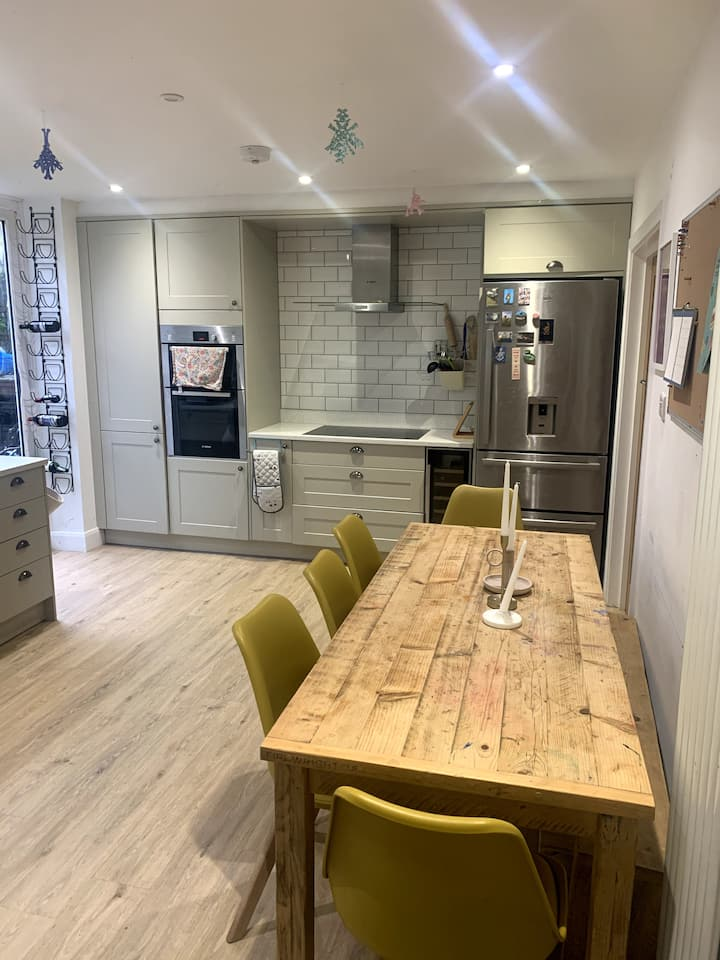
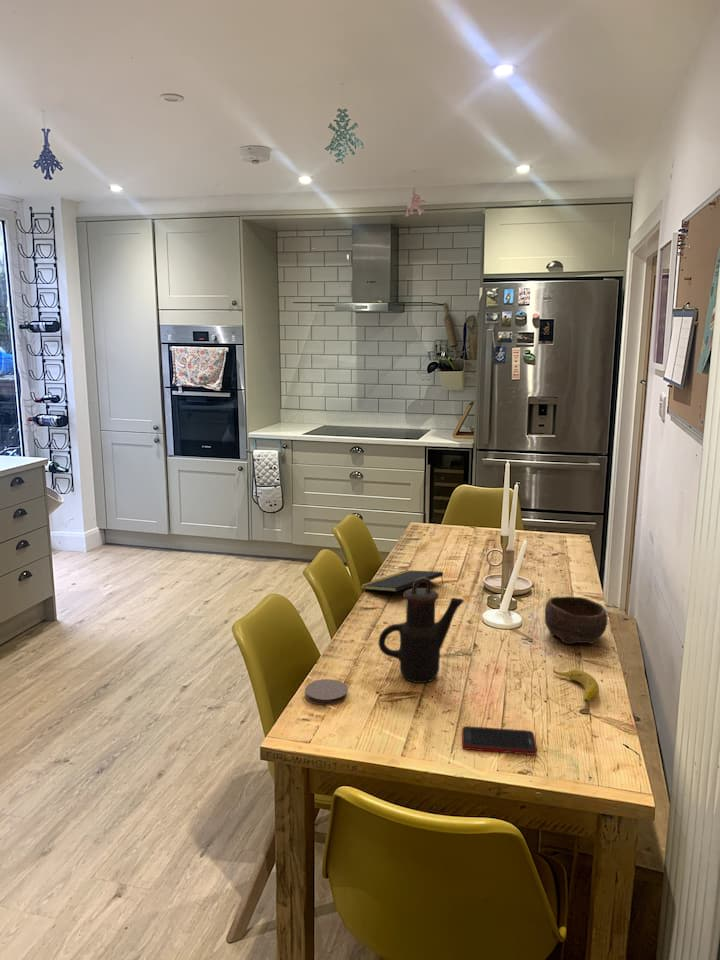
+ notepad (401, 580)
+ cell phone (498, 740)
+ banana (577, 681)
+ coaster (326, 691)
+ bowl (575, 619)
+ teapot (420, 627)
